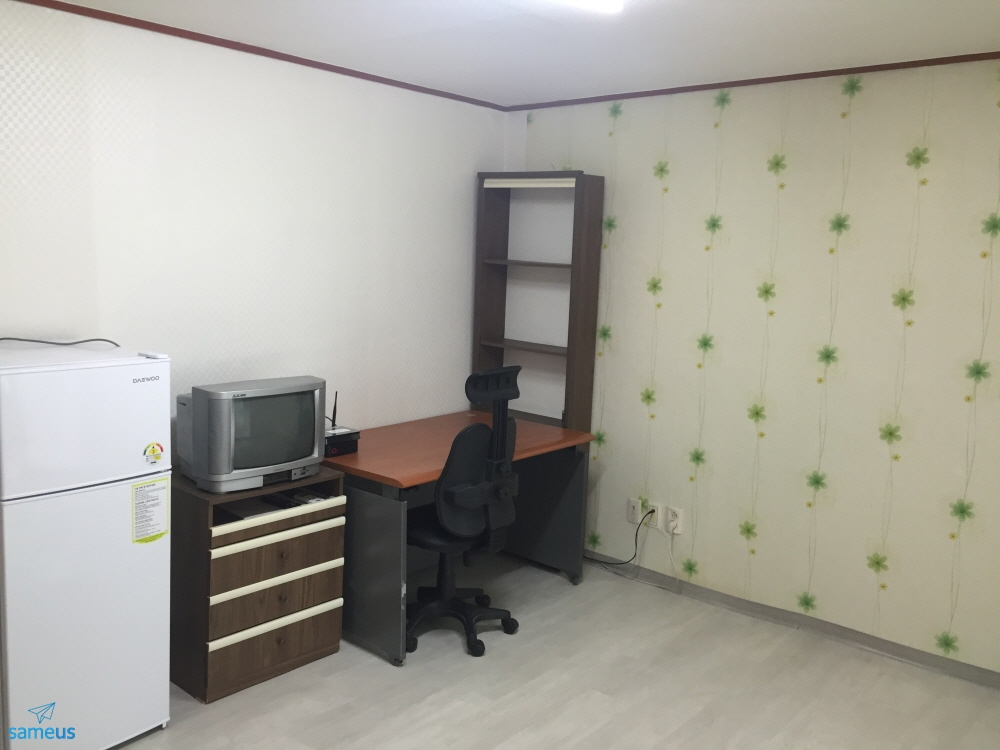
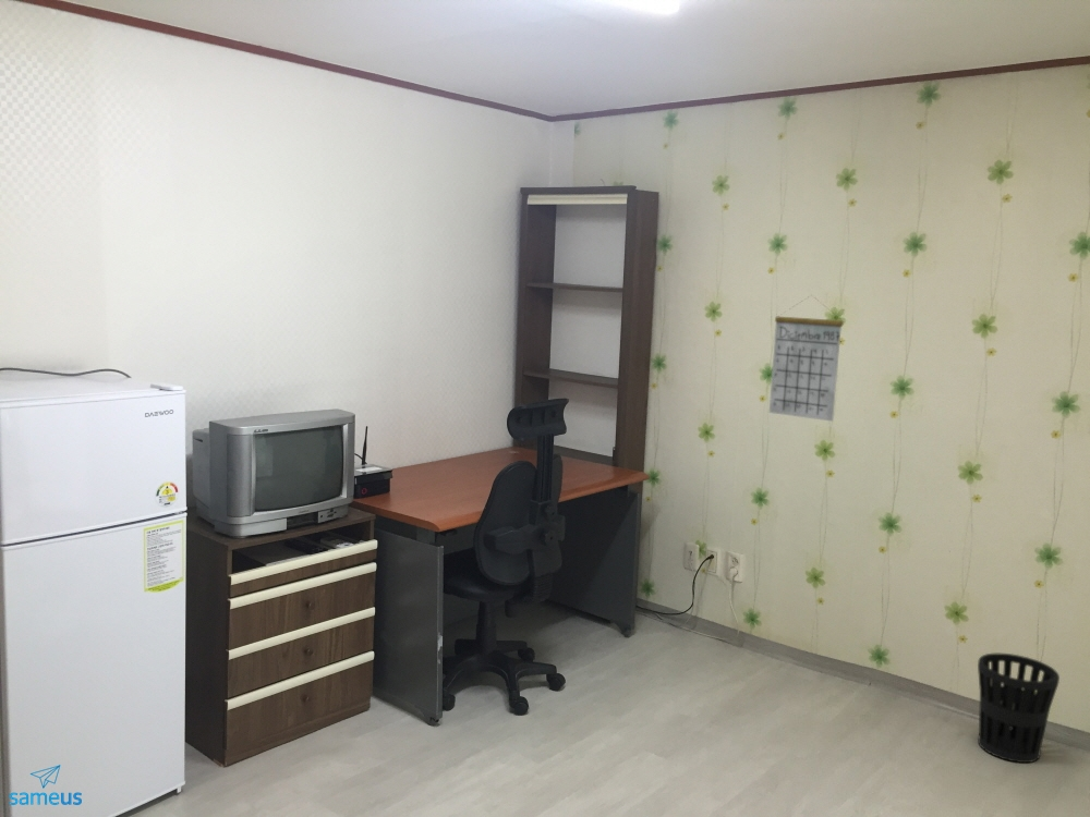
+ calendar (806, 356)
+ wastebasket (1013, 707)
